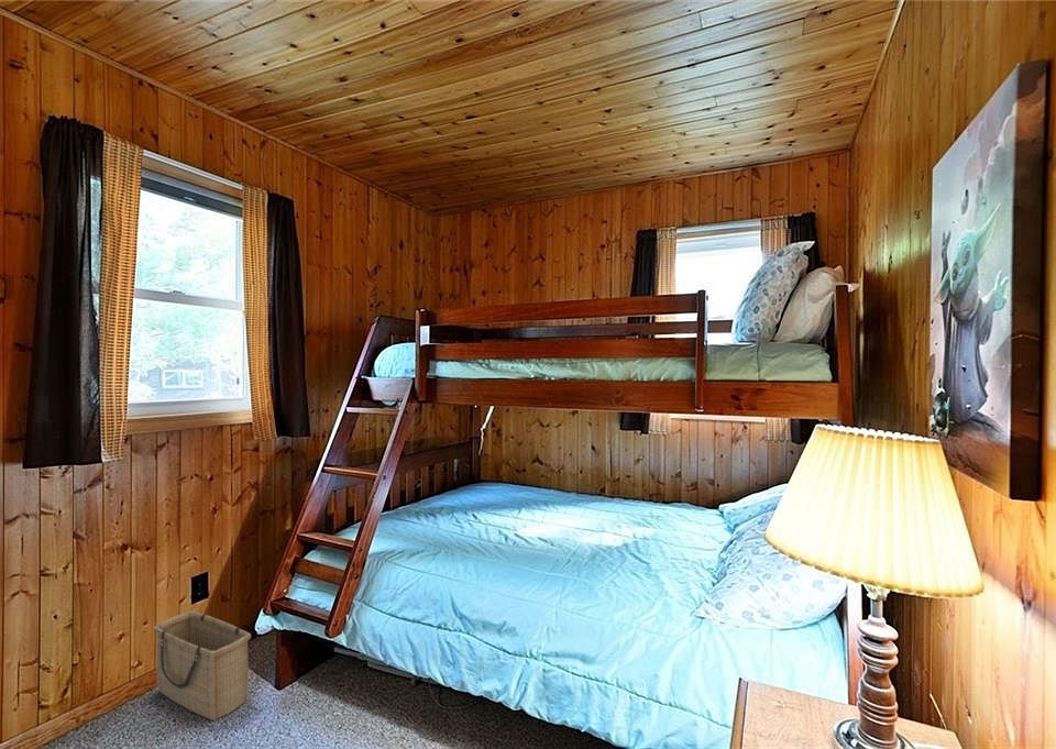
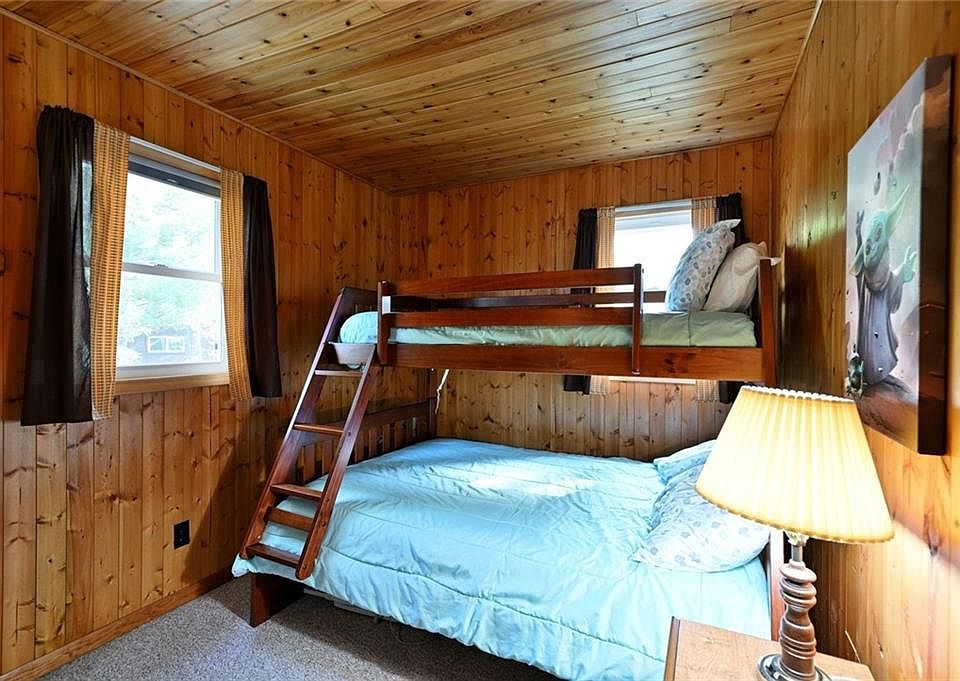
- basket (201, 662)
